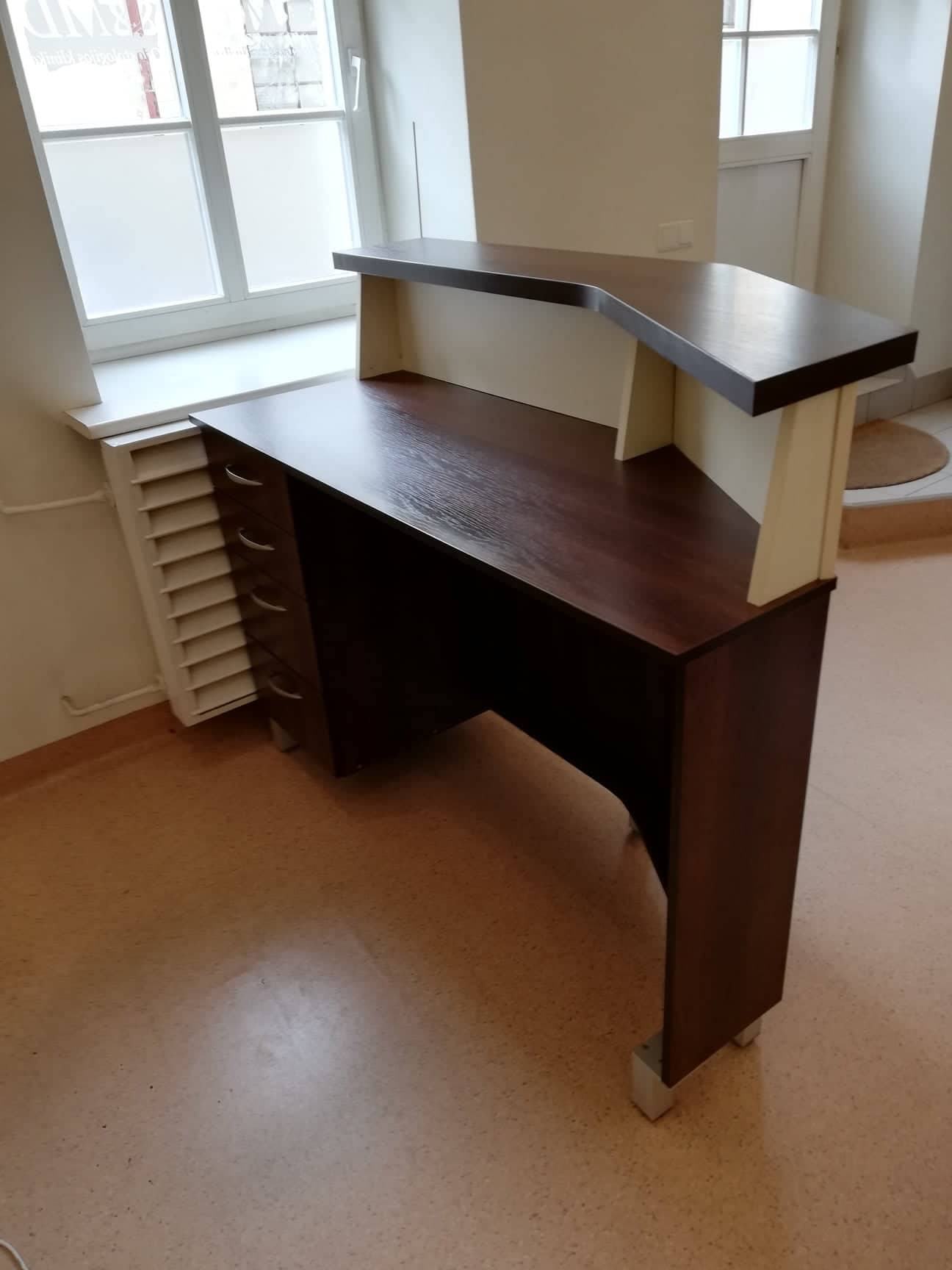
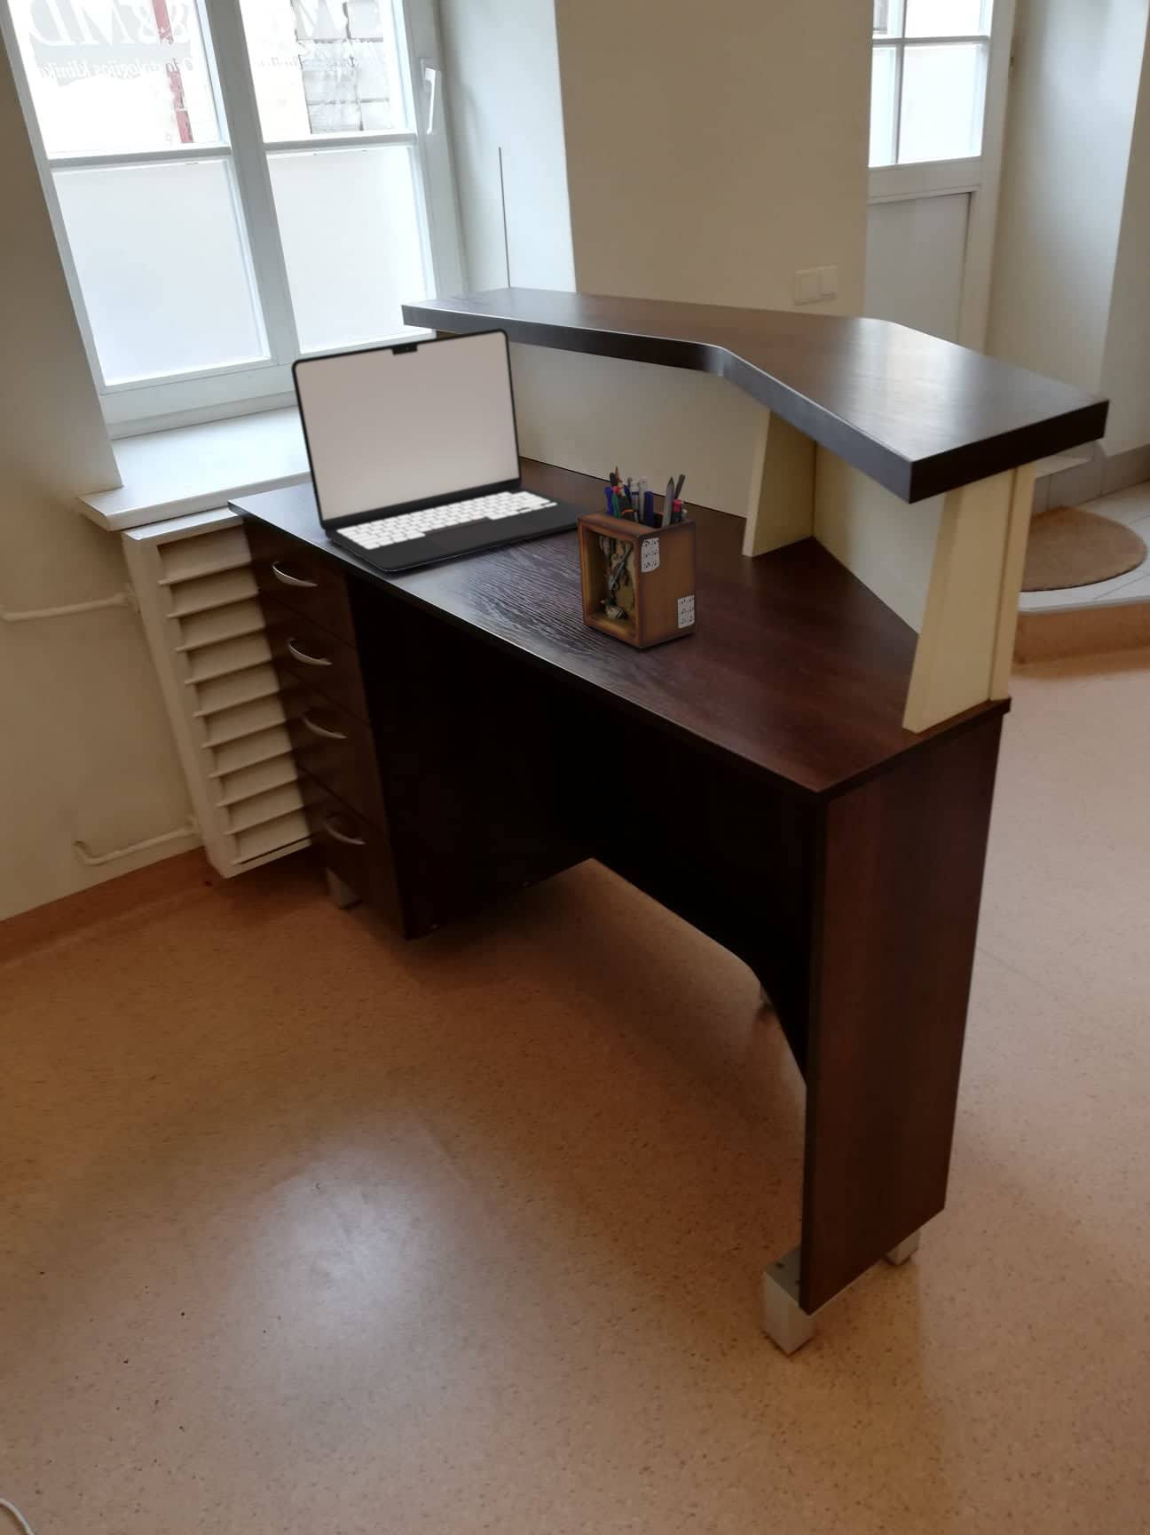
+ desk organizer (637, 552)
+ laptop (449, 442)
